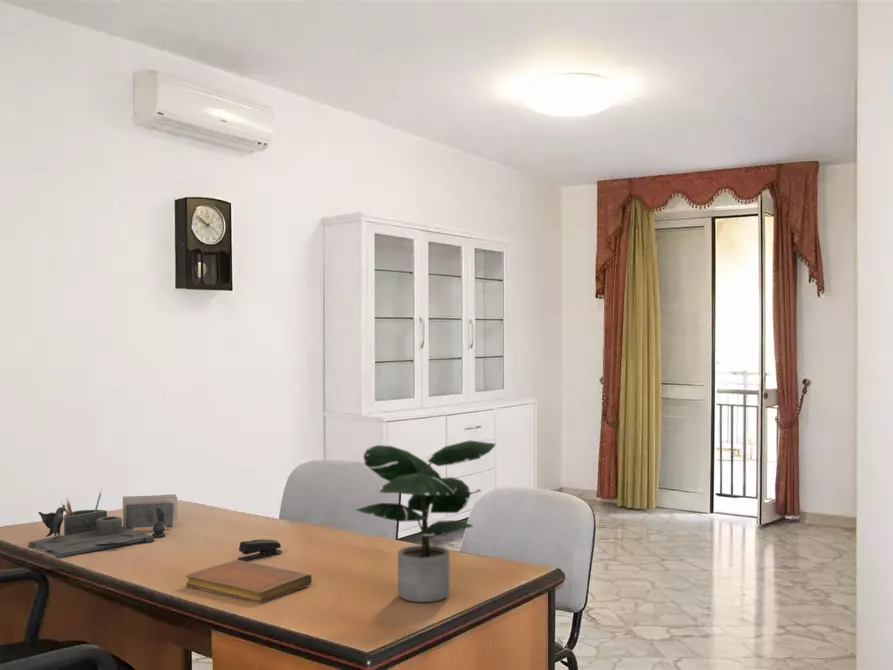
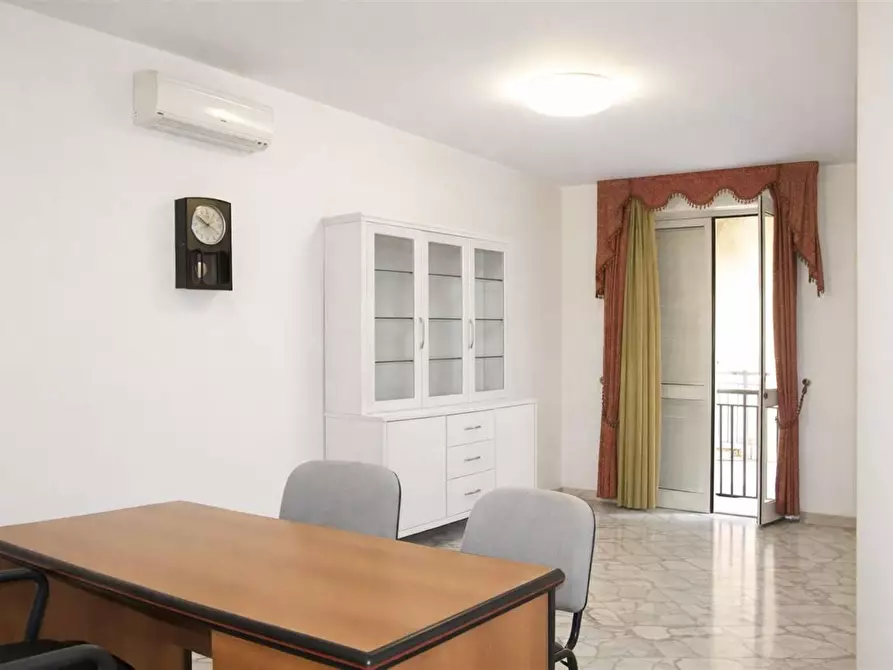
- desk organizer (107, 517)
- potted plant (426, 520)
- stapler (260, 547)
- notebook (248, 579)
